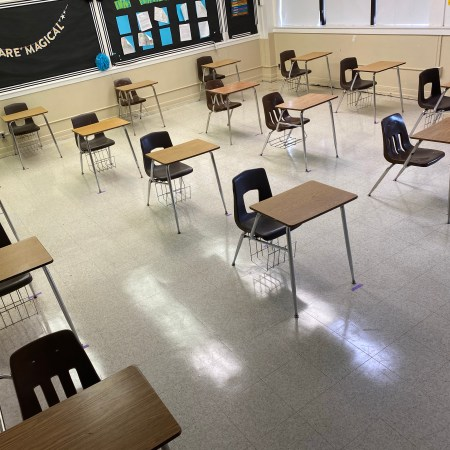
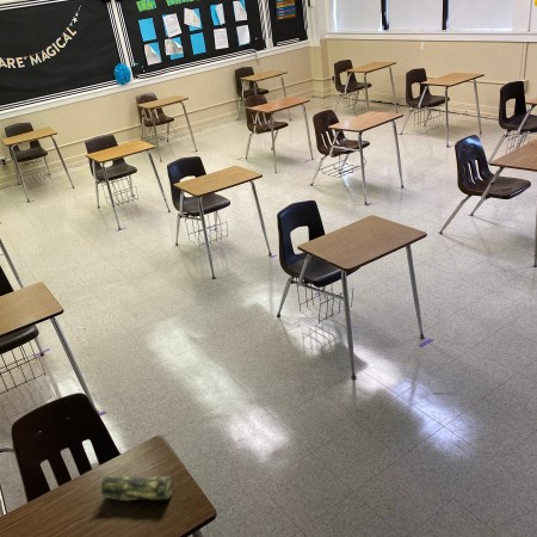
+ pencil case (138, 487)
